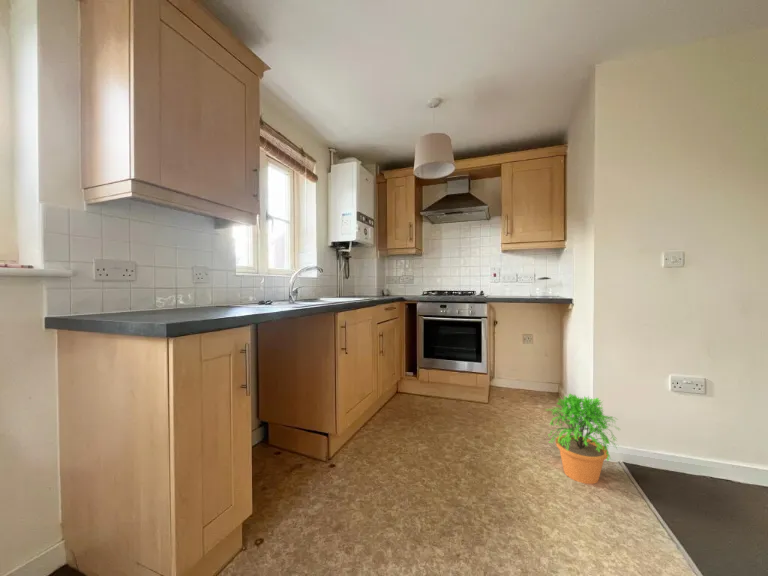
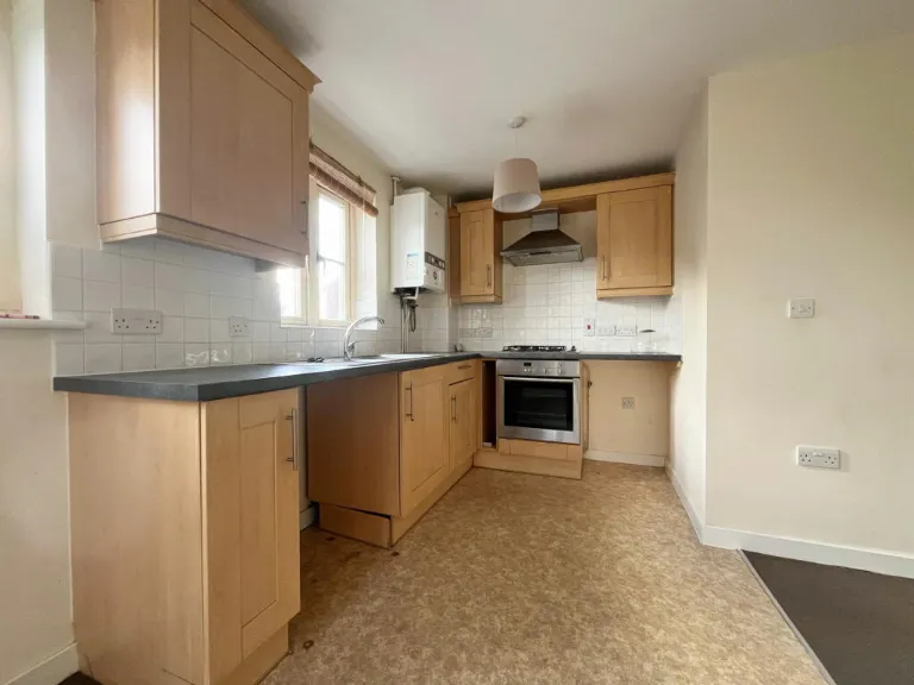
- potted plant (579, 433)
